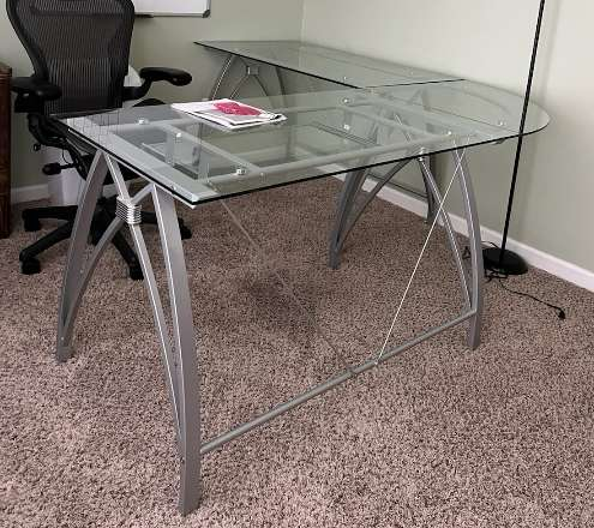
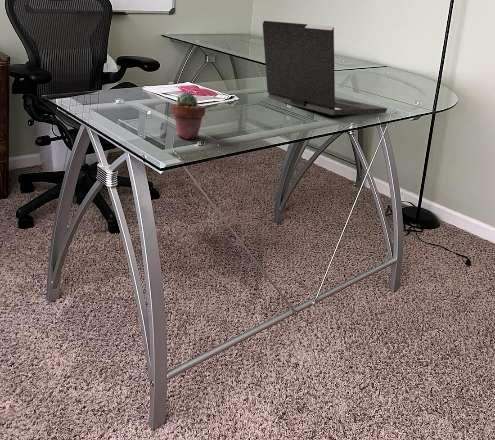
+ potted succulent (188, 114)
+ laptop (325, 66)
